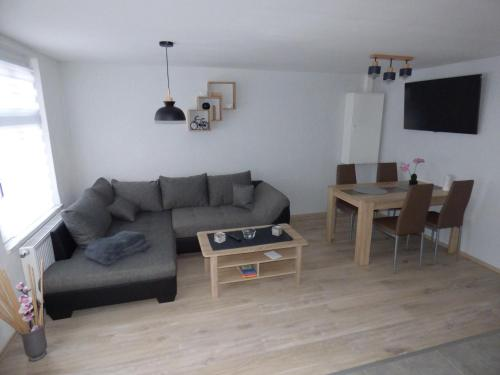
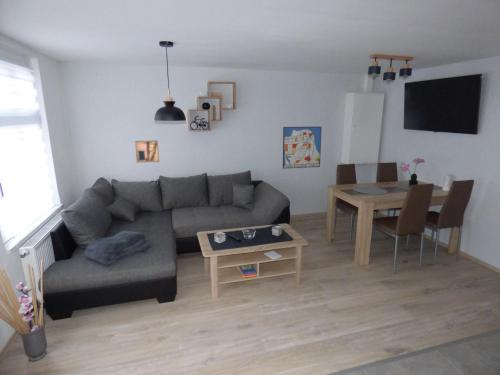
+ wall art (147, 151)
+ wall art (302, 147)
